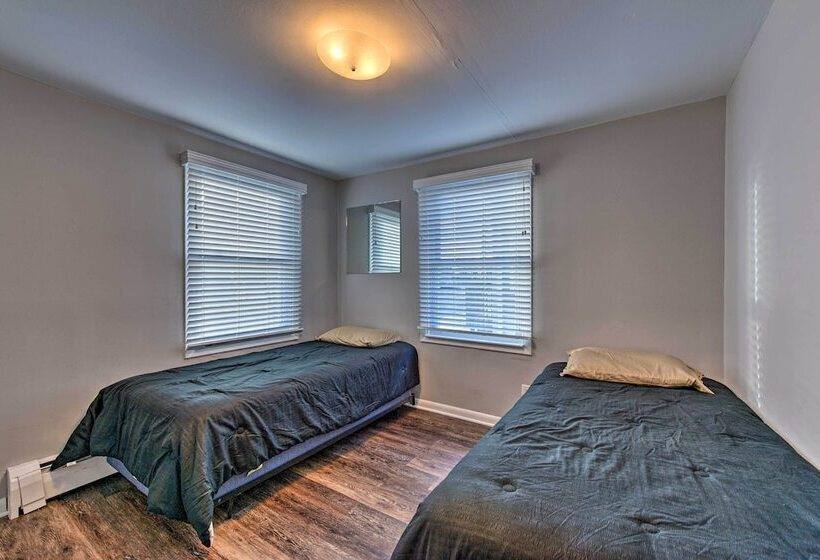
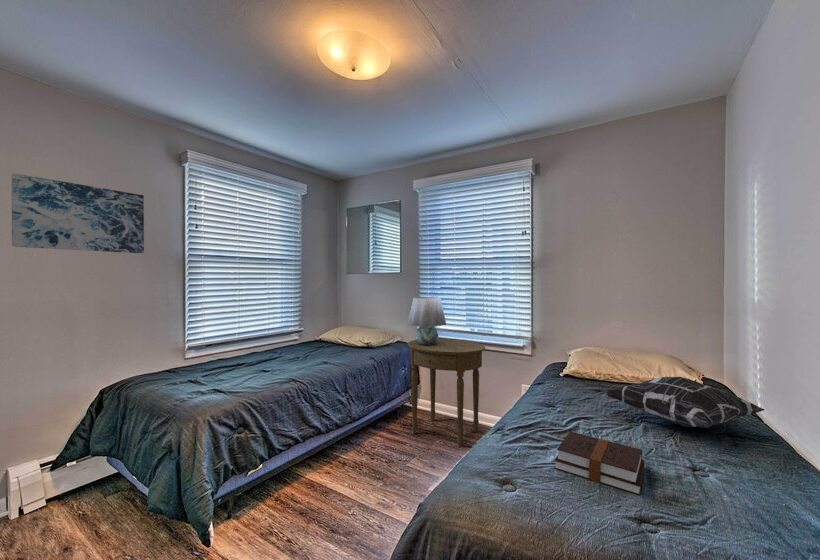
+ decorative pillow (678, 399)
+ table lamp (427, 320)
+ side table (434, 388)
+ wall art (85, 218)
+ hardback book (599, 458)
